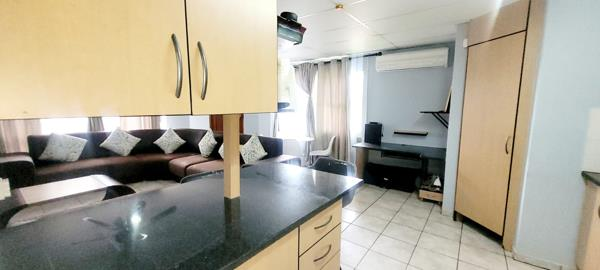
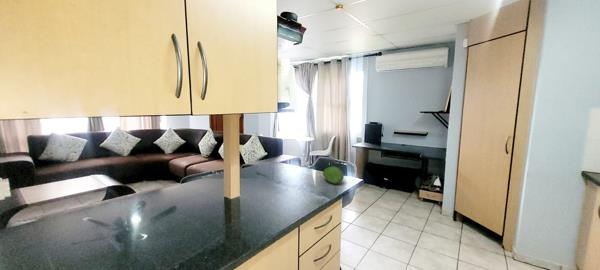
+ fruit (332, 174)
